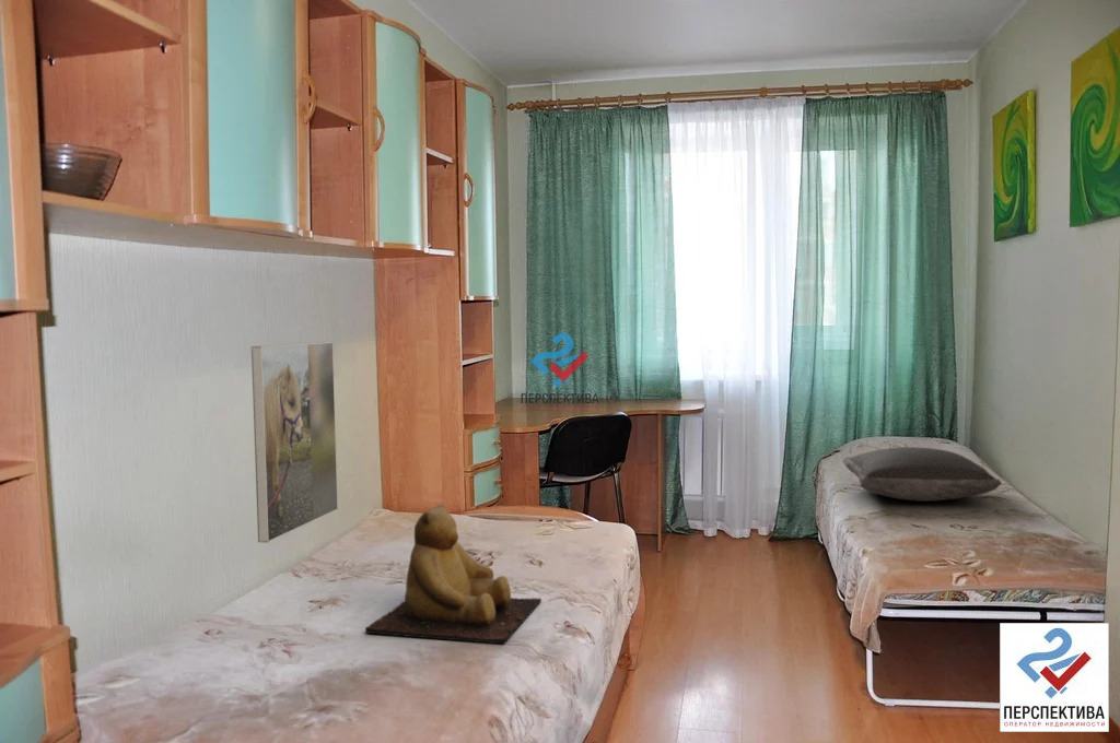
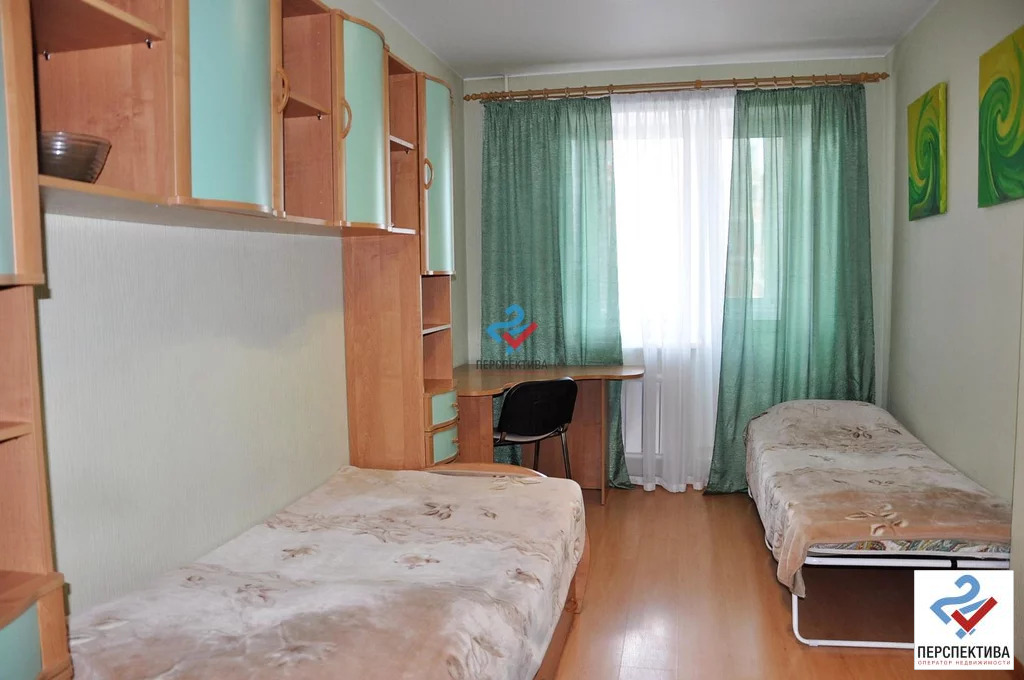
- teddy bear (456, 562)
- pillow (915, 473)
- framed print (298, 435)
